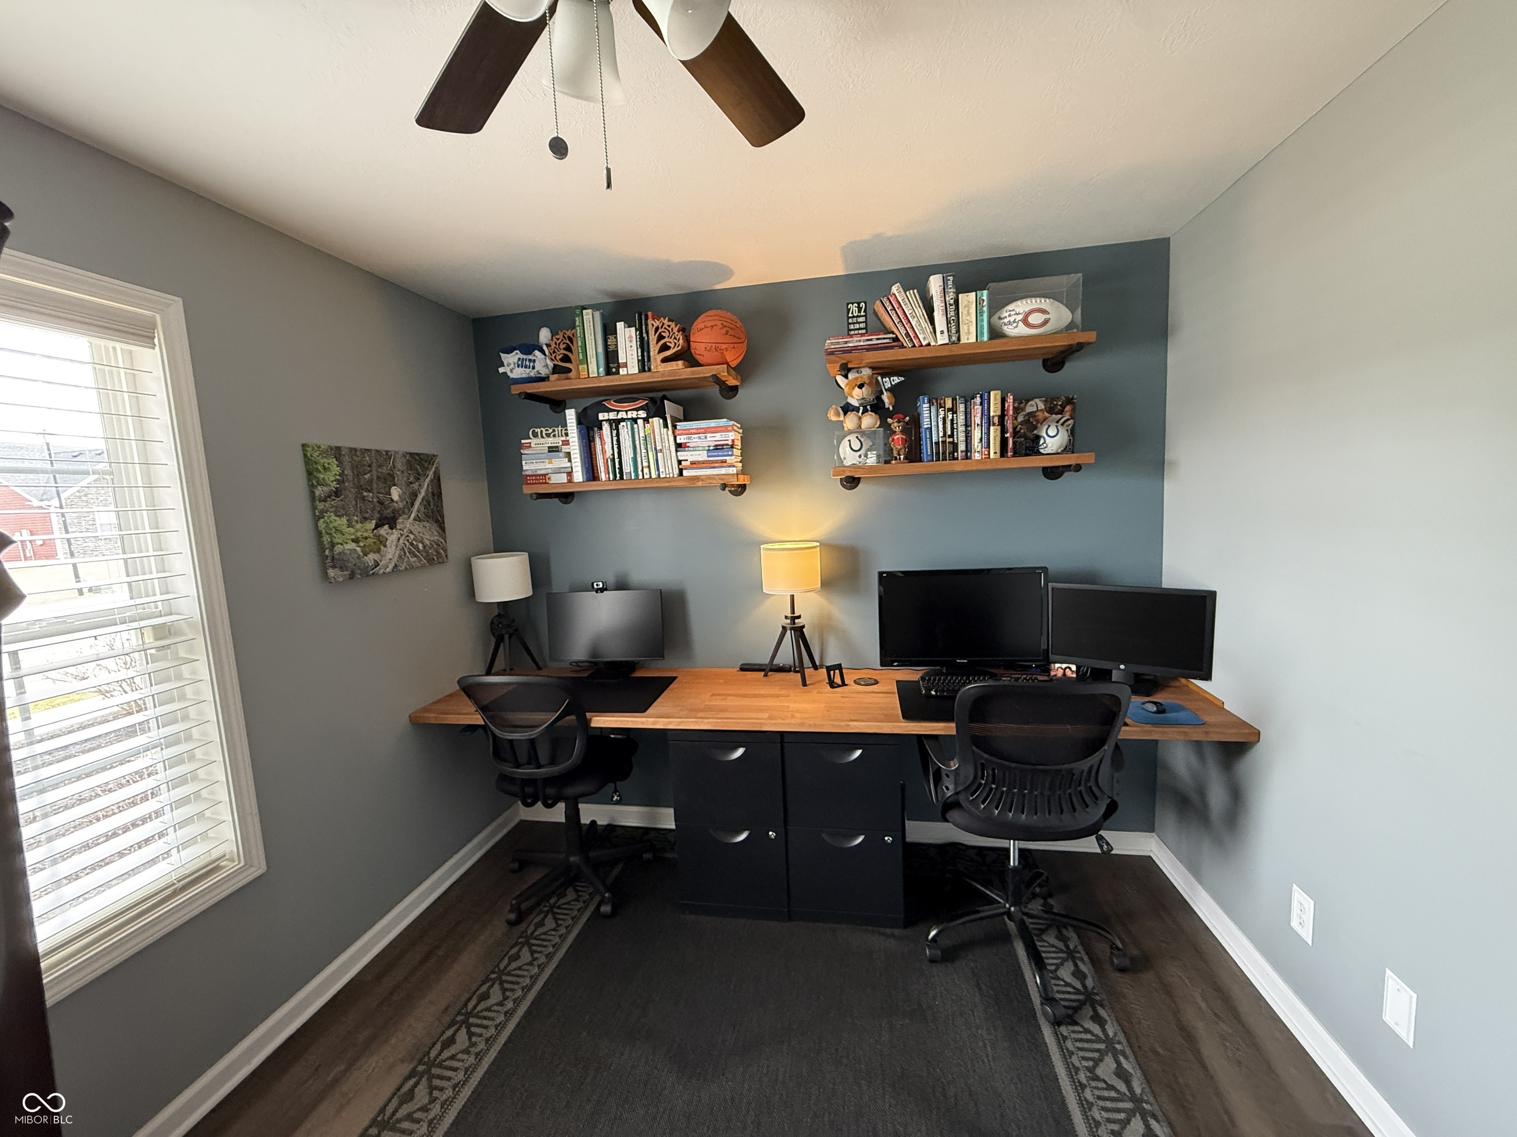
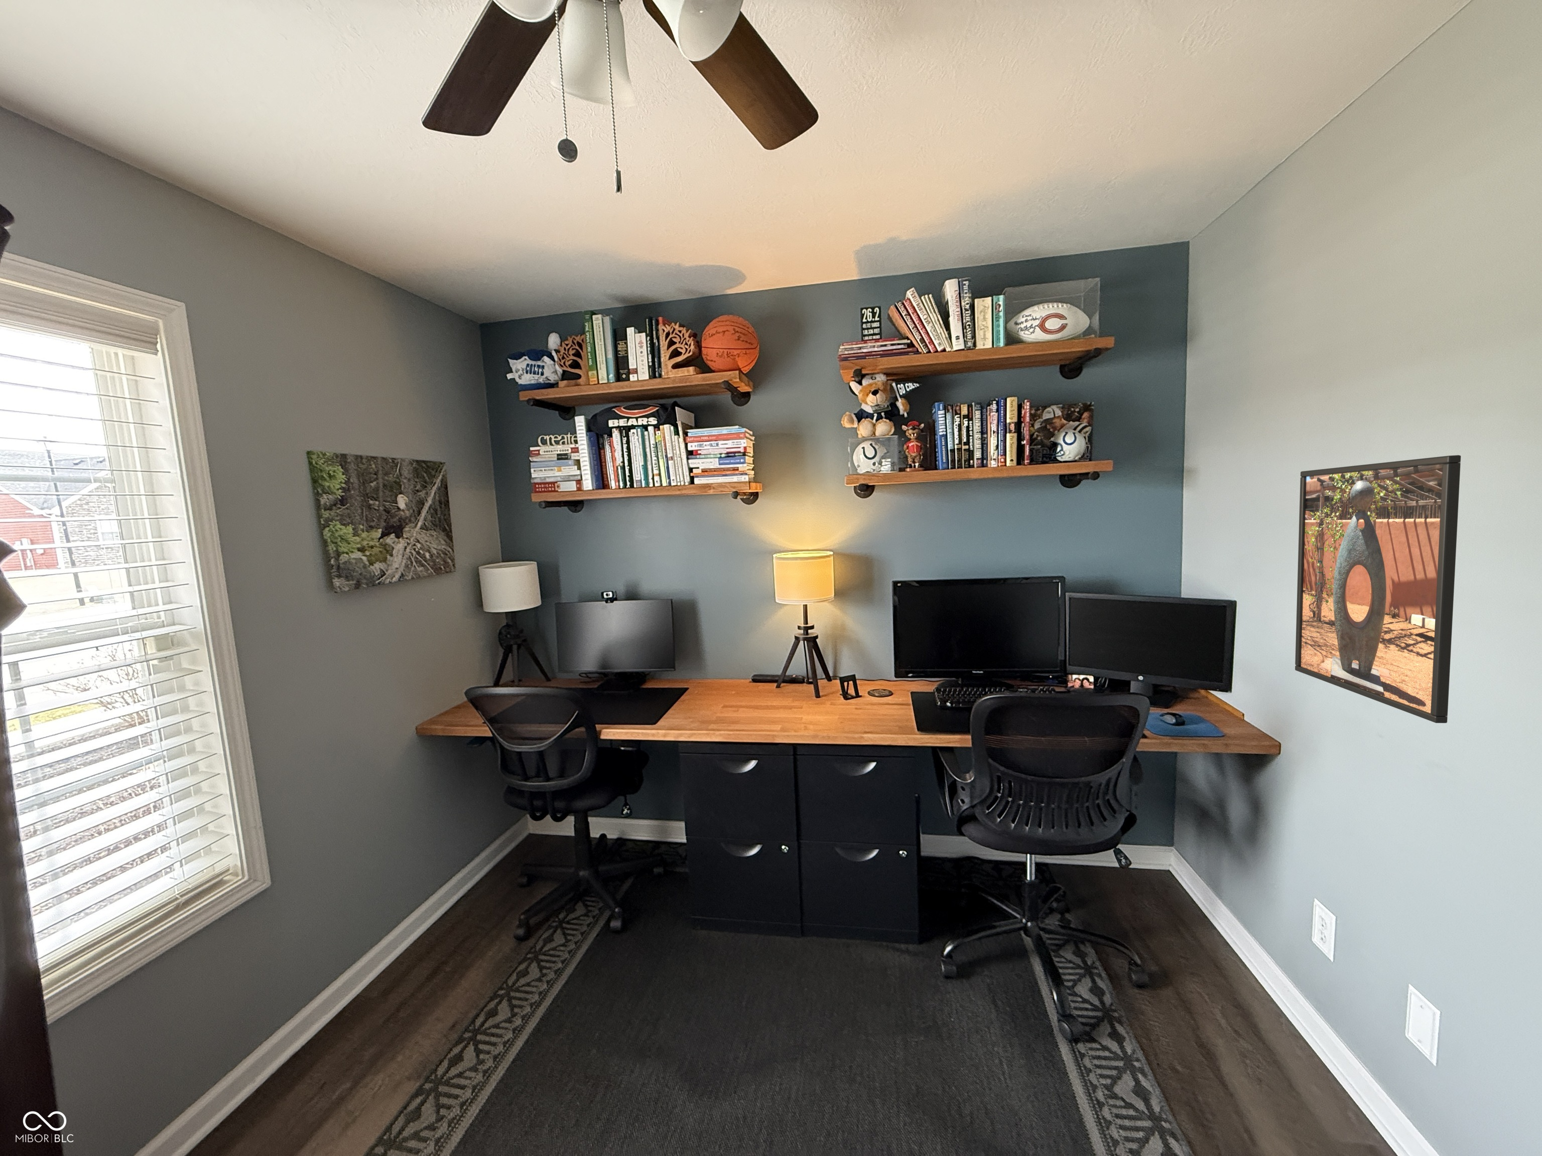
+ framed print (1364, 580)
